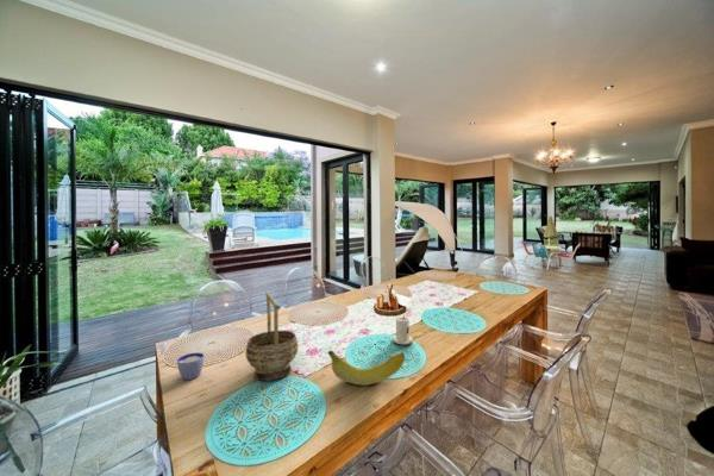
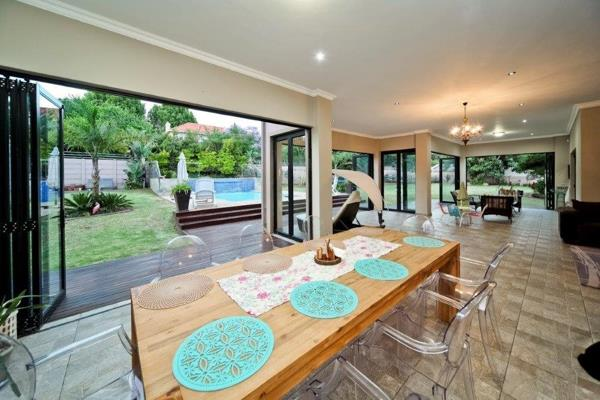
- candle (402, 328)
- cup (192, 364)
- decorative bowl (271, 334)
- fruit (367, 369)
